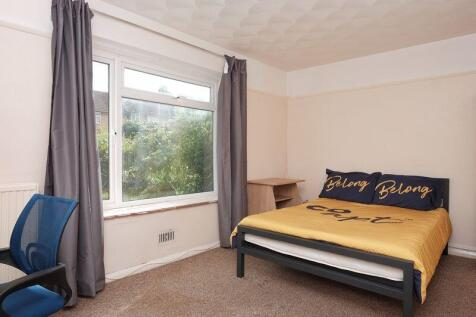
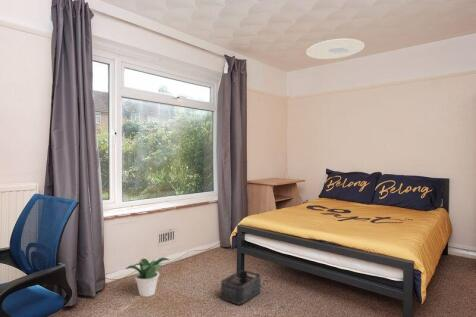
+ potted plant (149, 277)
+ ceiling light (334, 47)
+ storage bin (241, 286)
